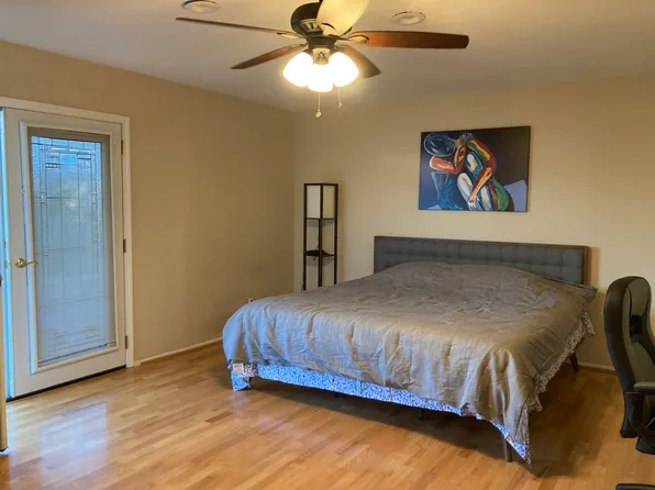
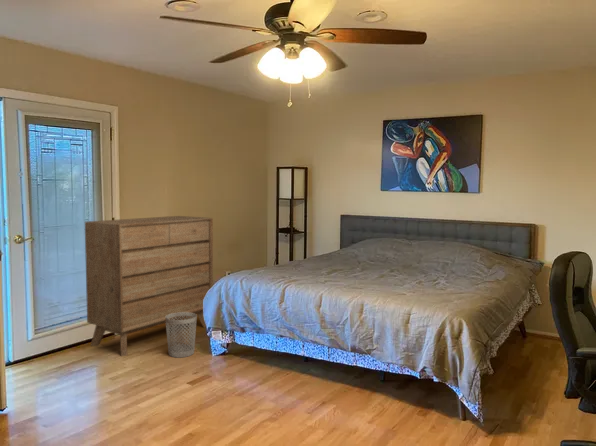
+ wastebasket (181, 334)
+ dresser (153, 278)
